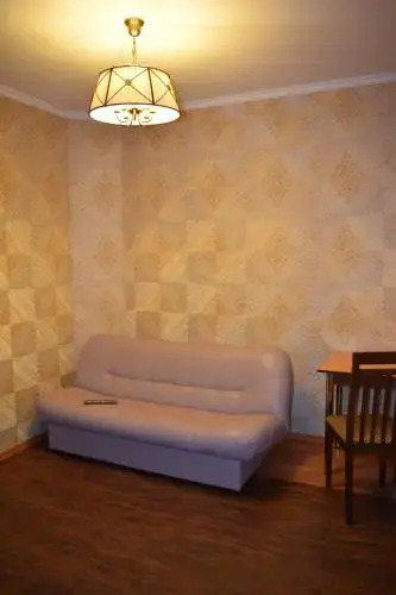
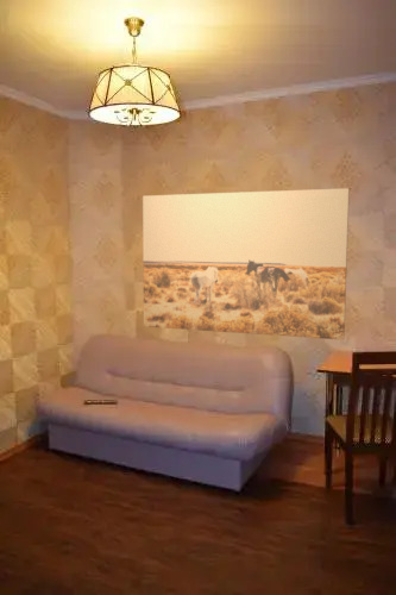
+ wall art (238, 263)
